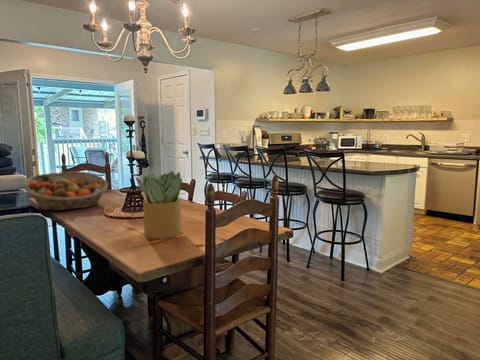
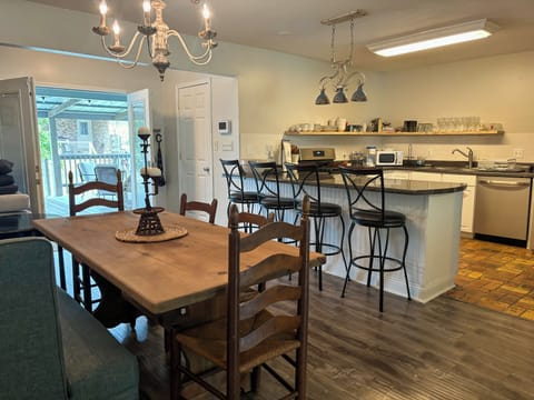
- potted plant (159, 203)
- fruit basket (68, 190)
